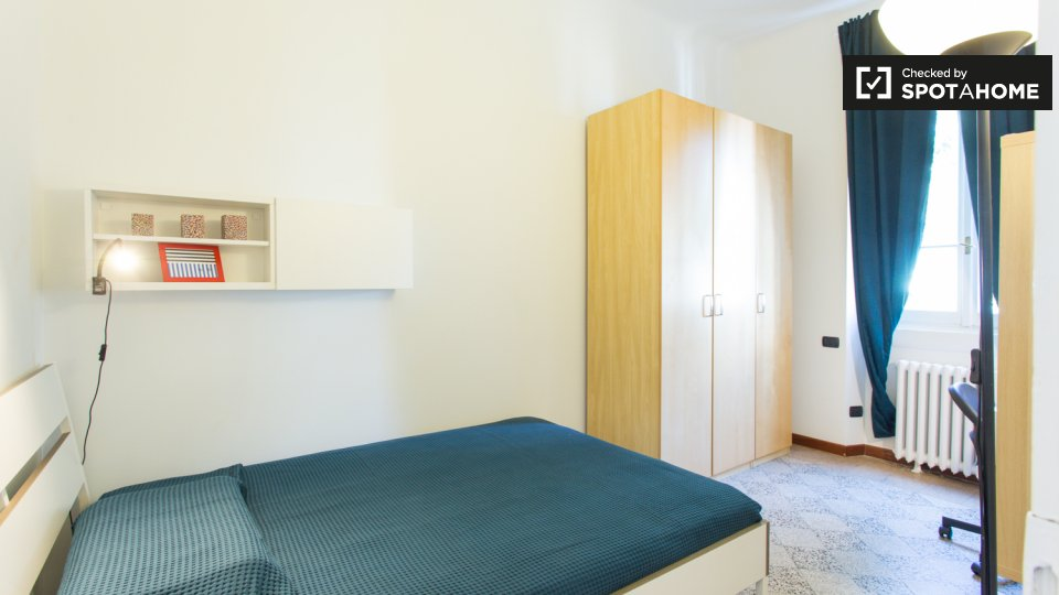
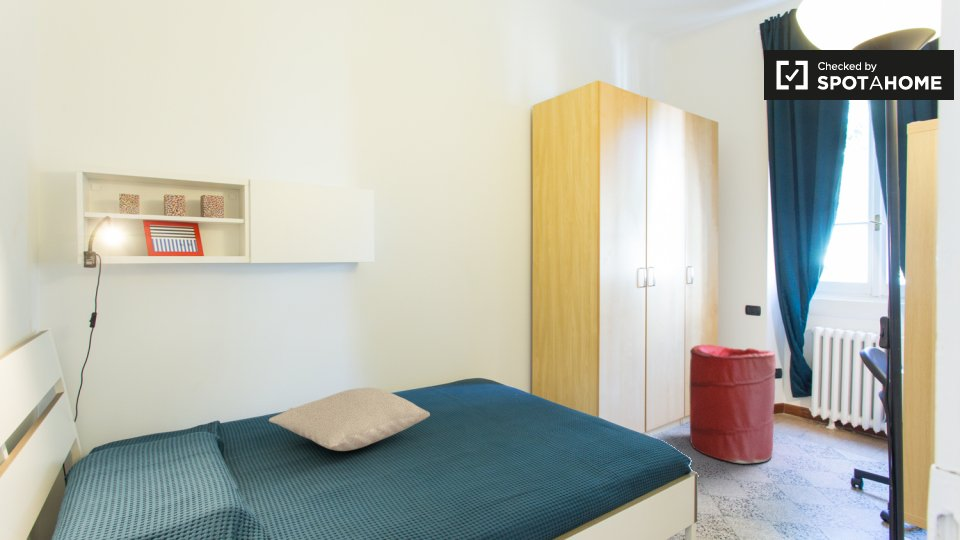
+ laundry hamper (731, 397)
+ pillow (350, 417)
